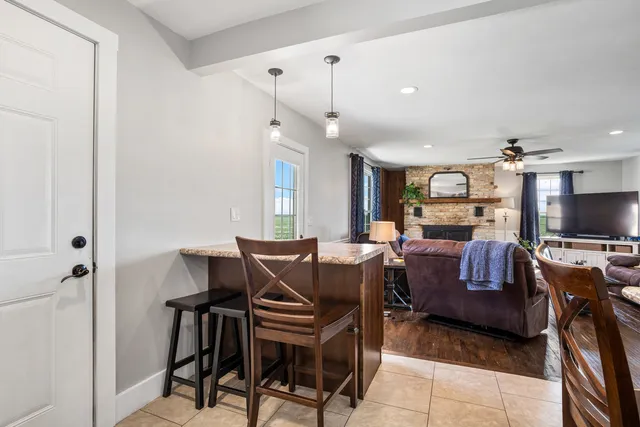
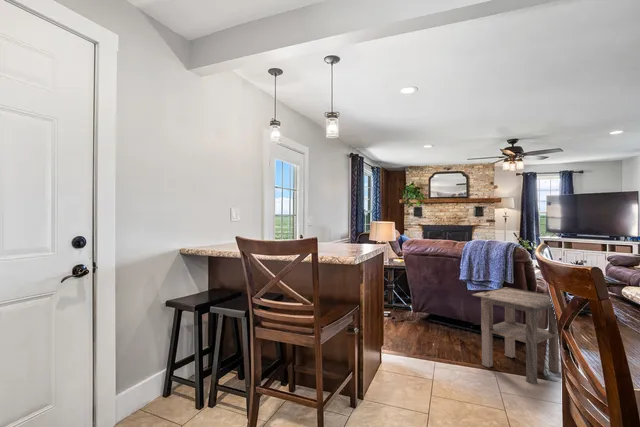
+ side table (519, 331)
